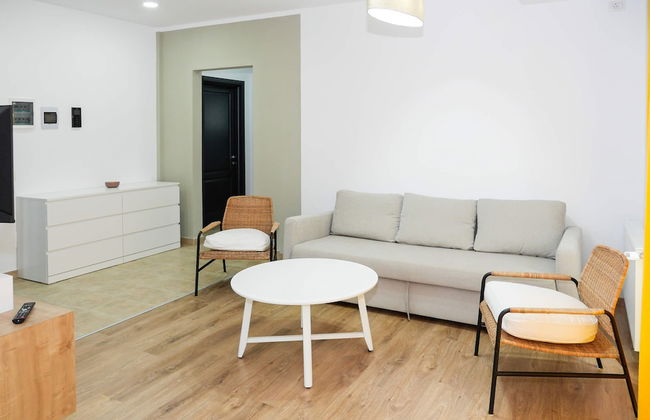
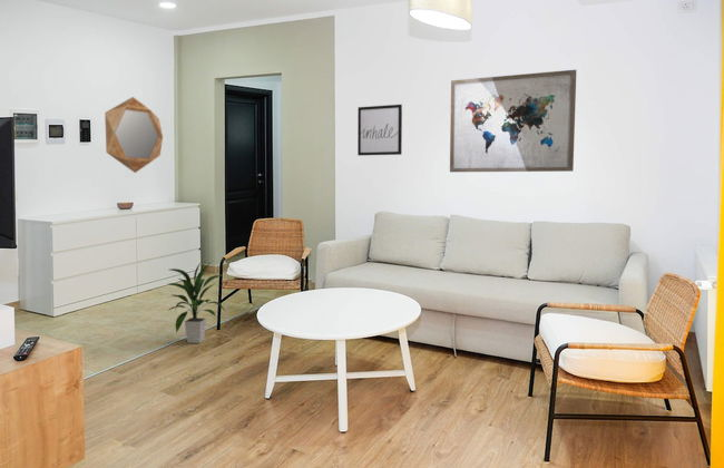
+ wall art (509, 124)
+ home mirror (136, 135)
+ wall art (379, 130)
+ indoor plant (192, 301)
